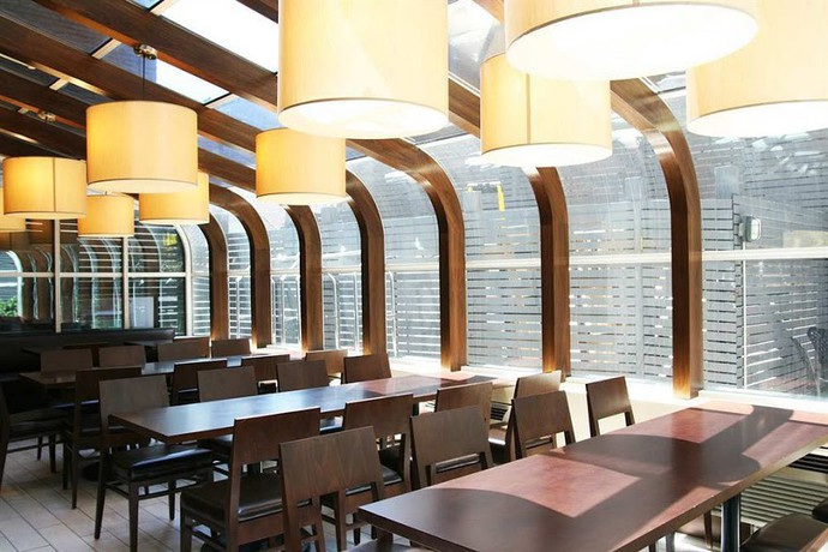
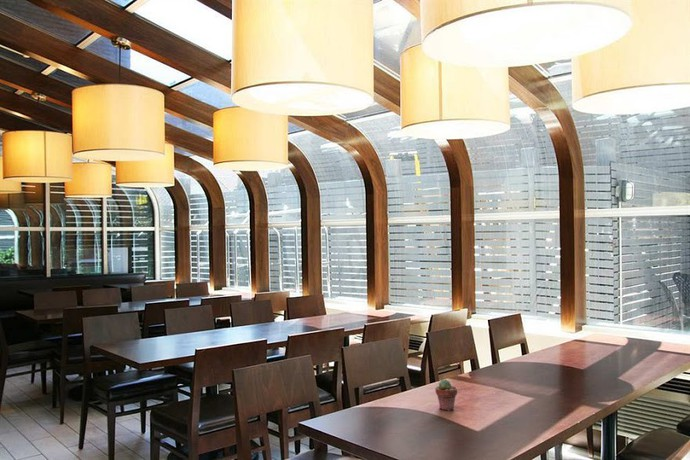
+ potted succulent (446, 393)
